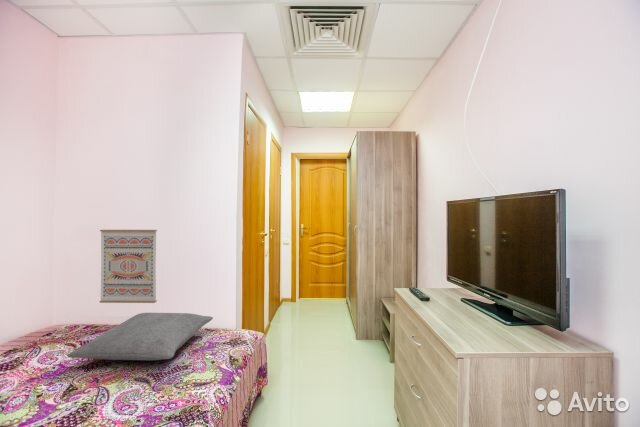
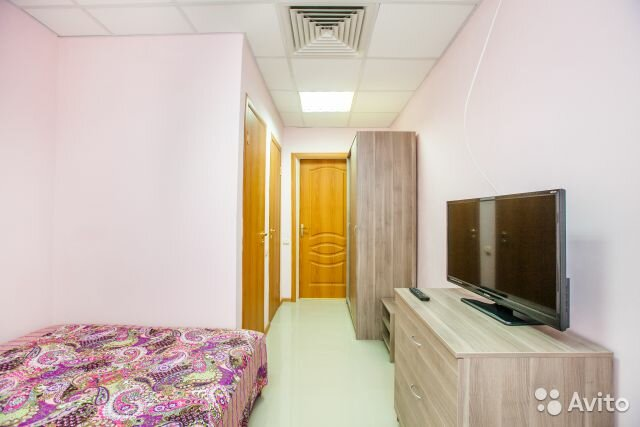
- pillow (151, 334)
- wall art (128, 265)
